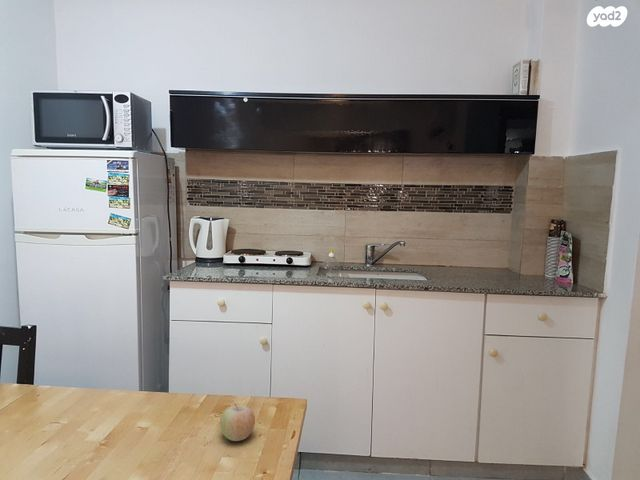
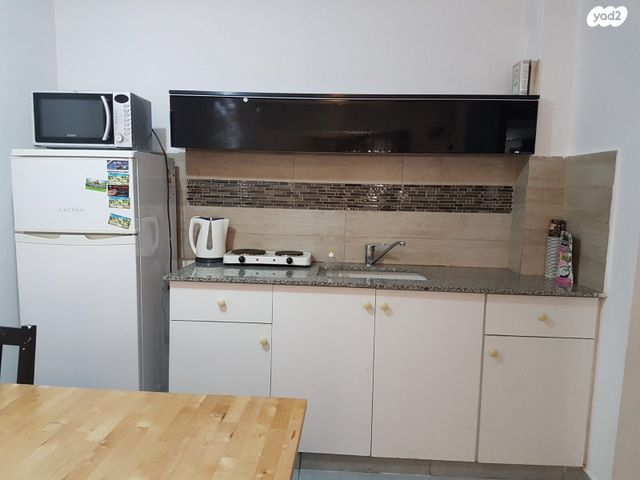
- fruit (237, 420)
